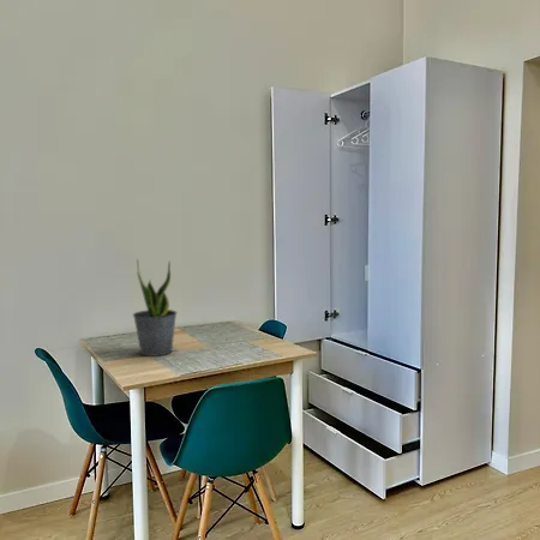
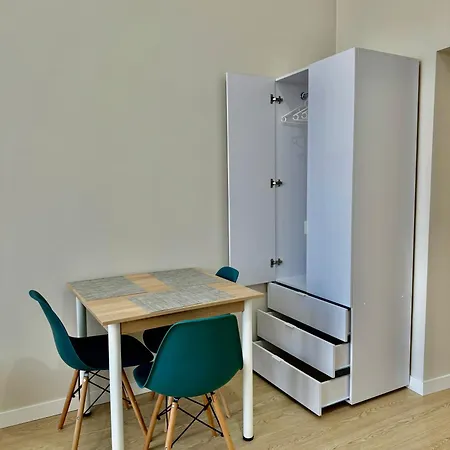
- potted plant (154, 305)
